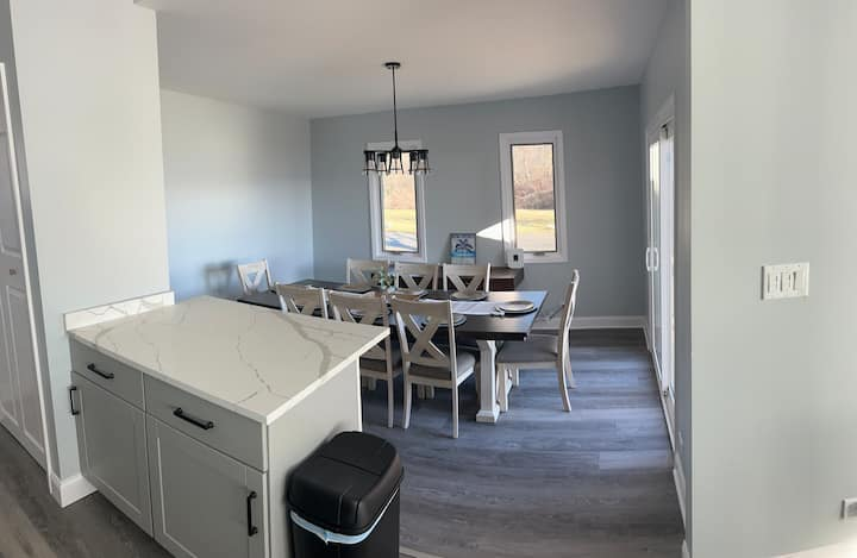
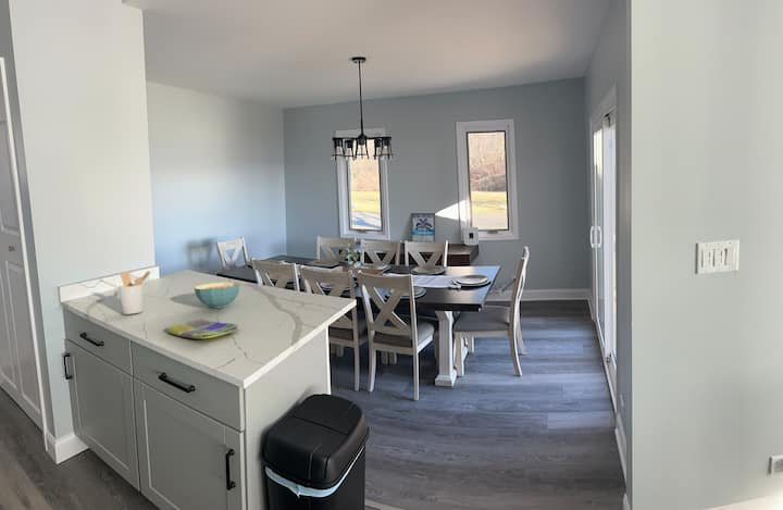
+ utensil holder (136, 290)
+ dish towel (202, 328)
+ cereal bowl (217, 296)
